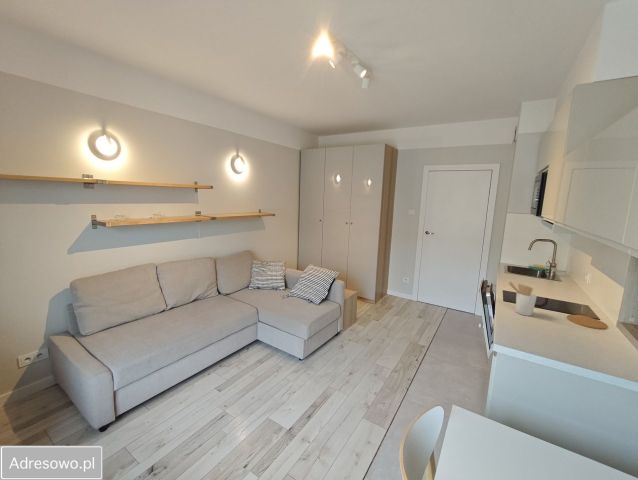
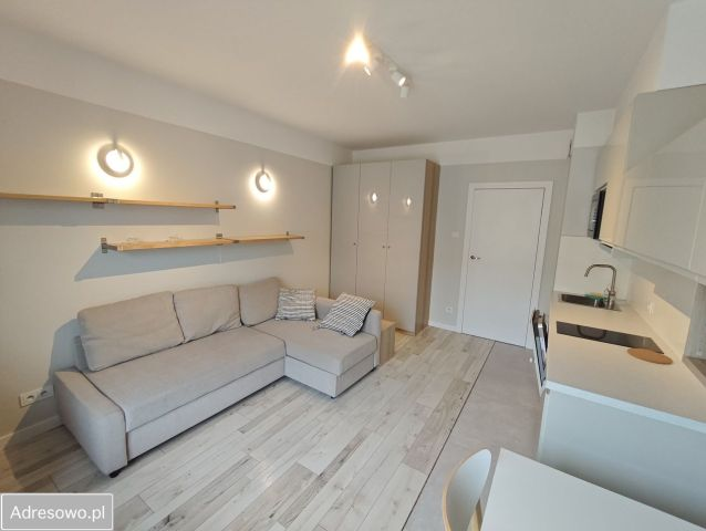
- utensil holder (520, 297)
